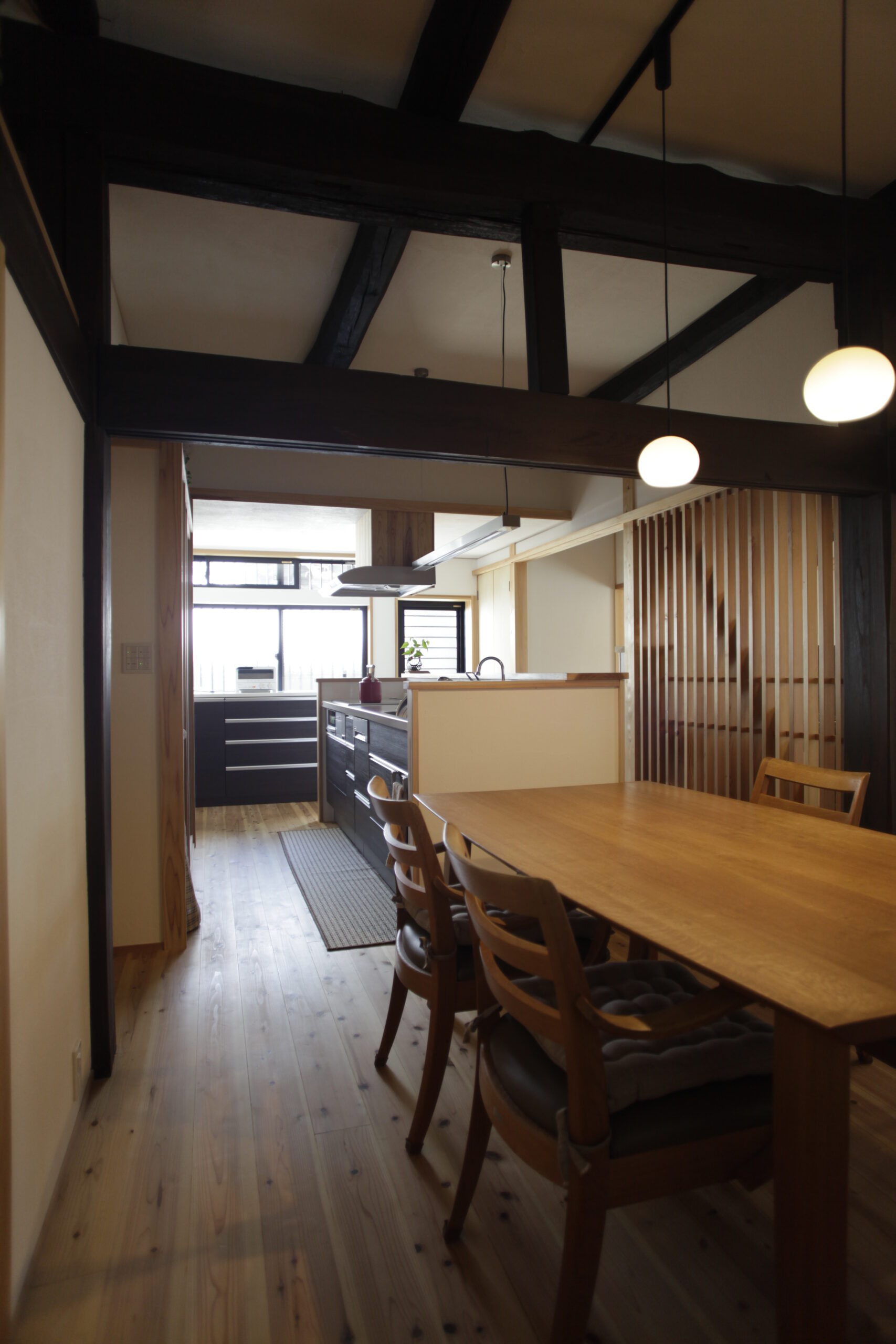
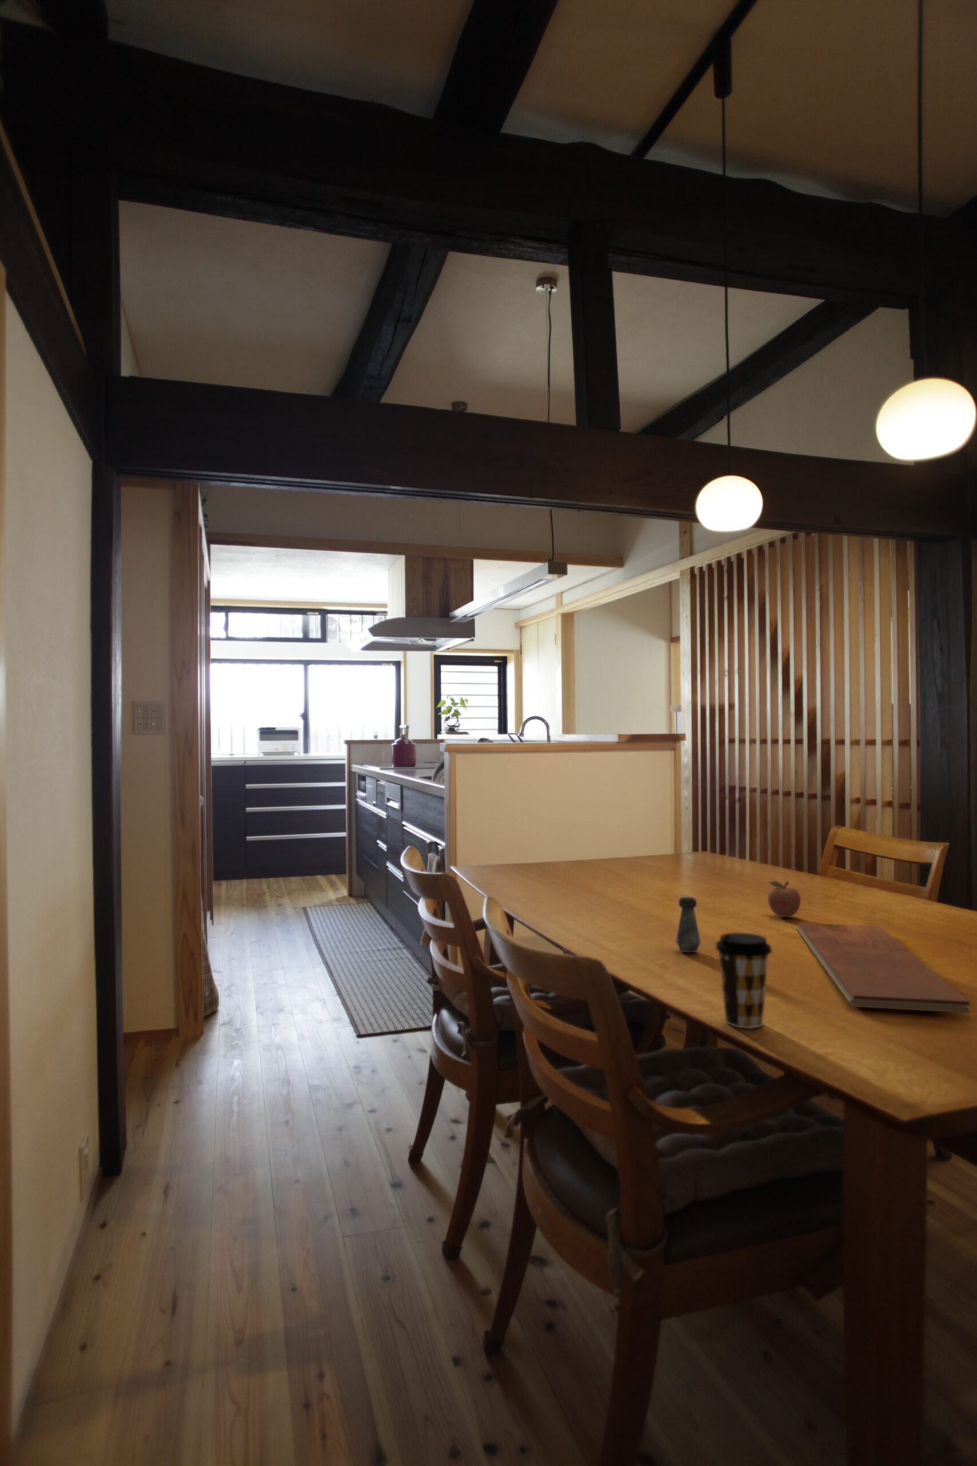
+ coffee cup (744, 980)
+ fruit (783, 898)
+ chopping board (867, 959)
+ salt shaker (687, 924)
